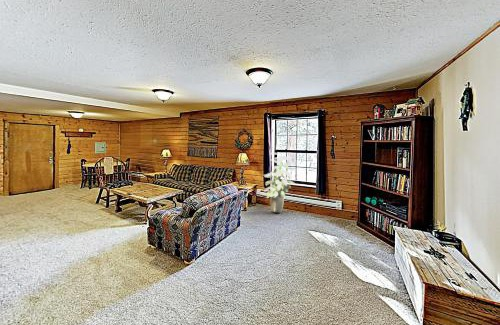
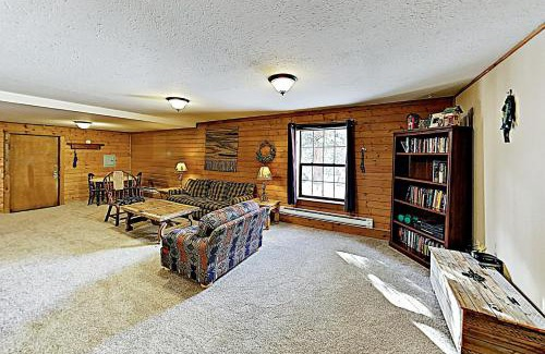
- indoor plant (277, 182)
